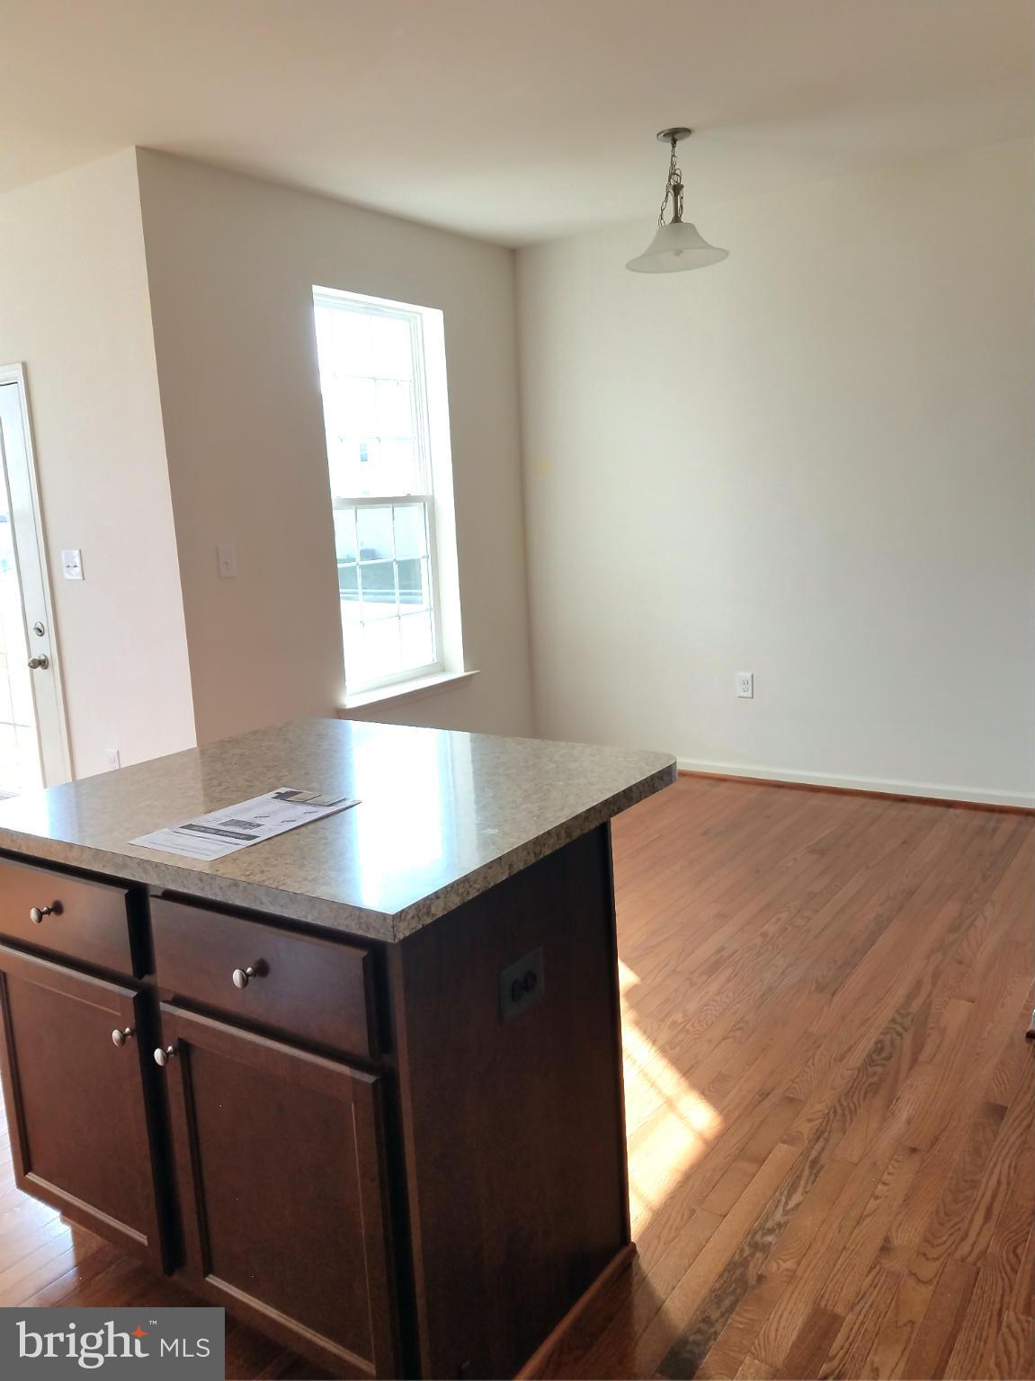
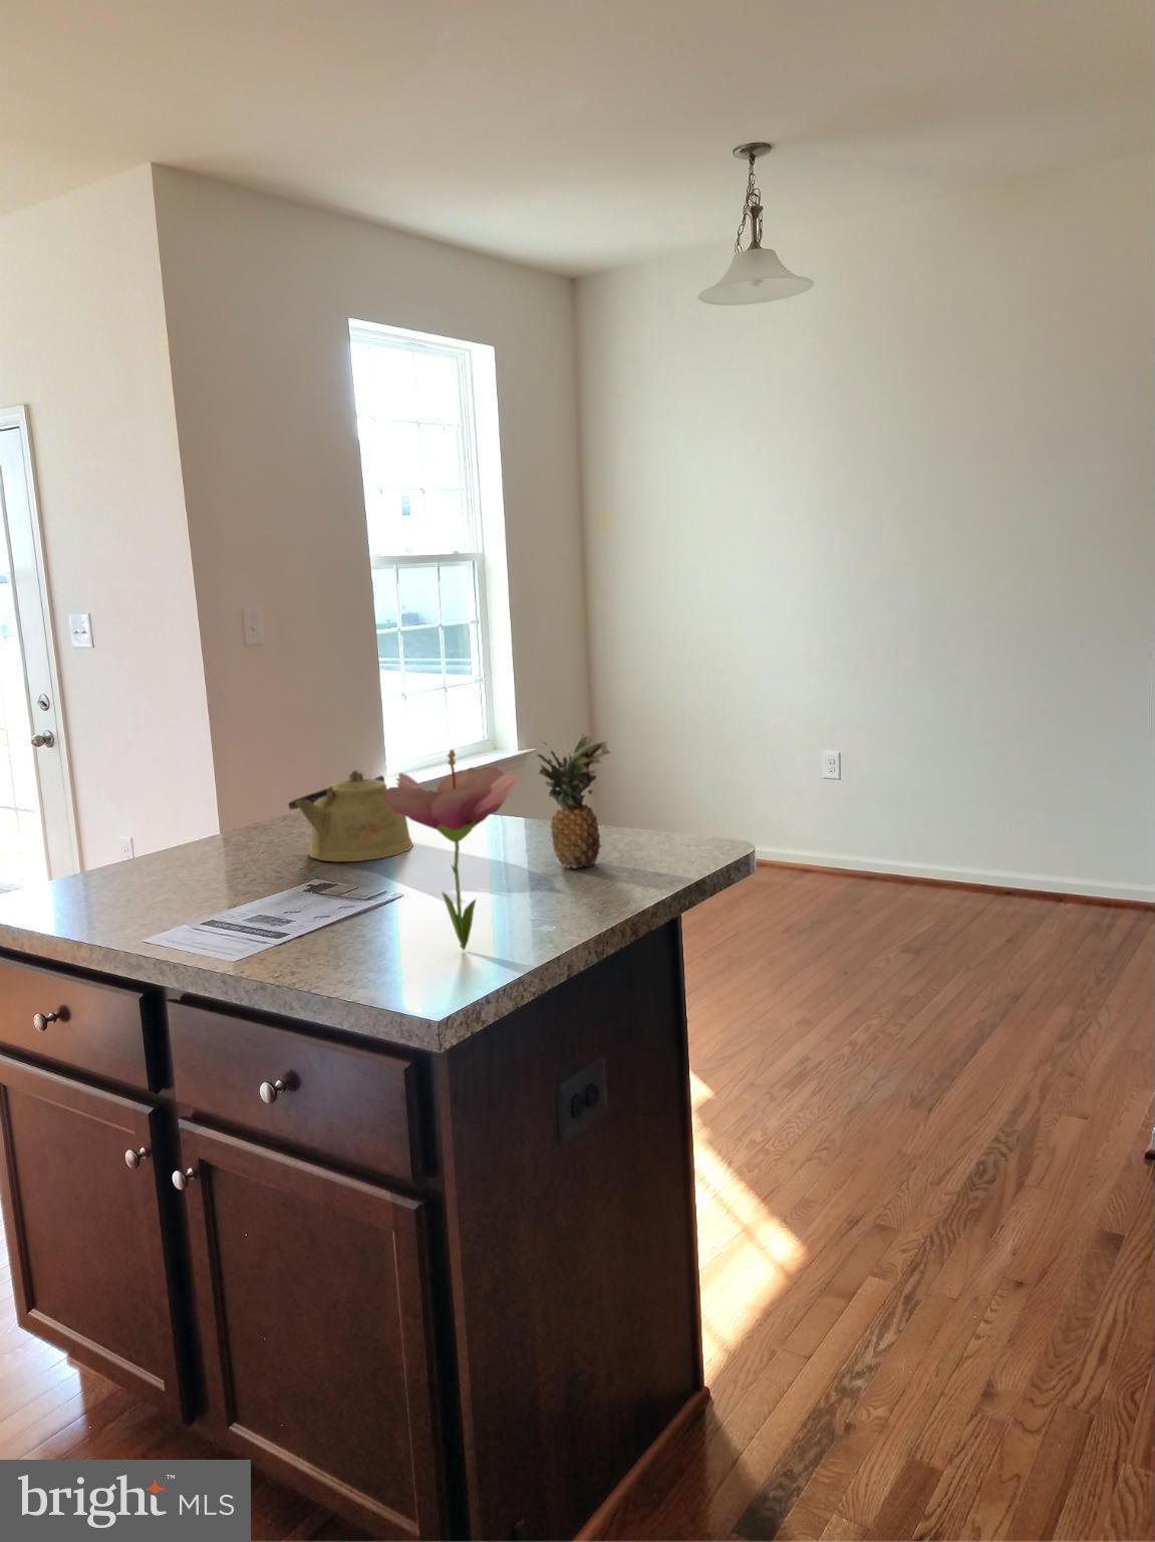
+ flower (455, 852)
+ kettle (348, 812)
+ fruit (576, 802)
